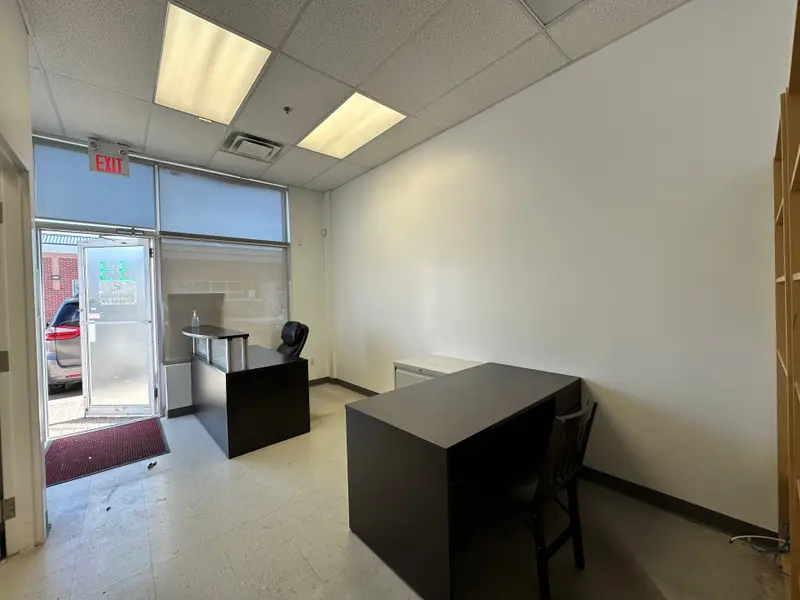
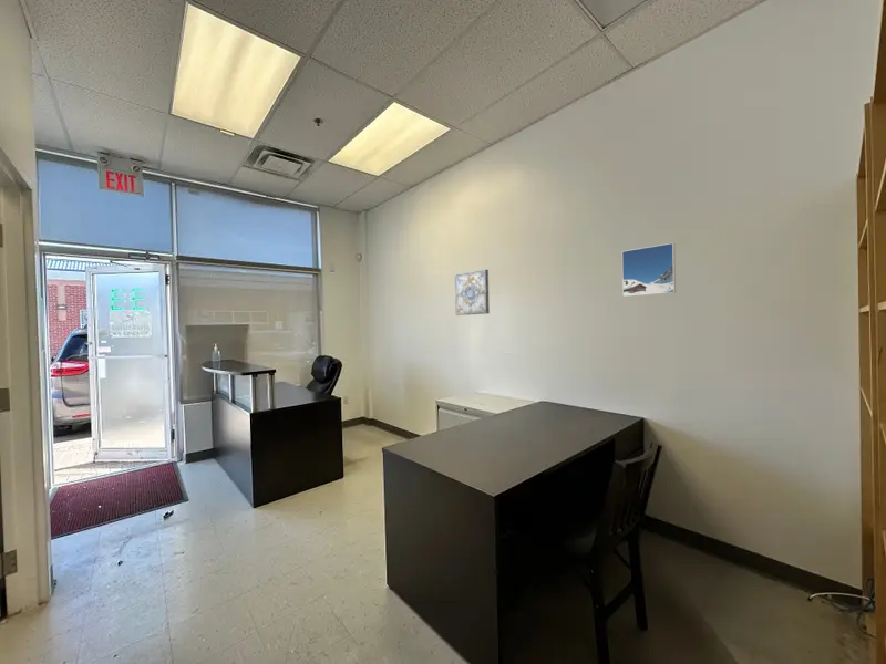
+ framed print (647, 271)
+ wall art (471, 293)
